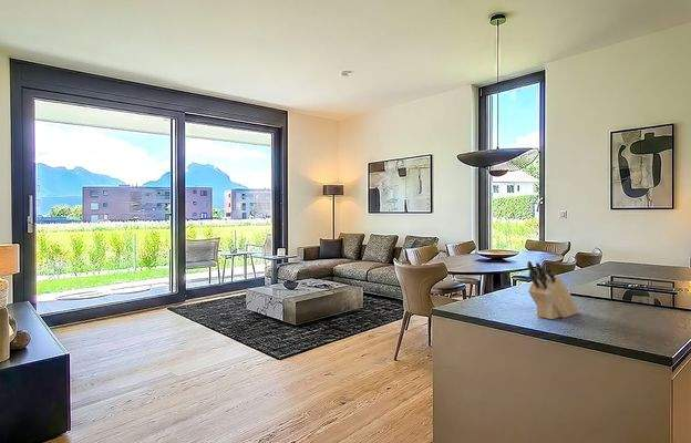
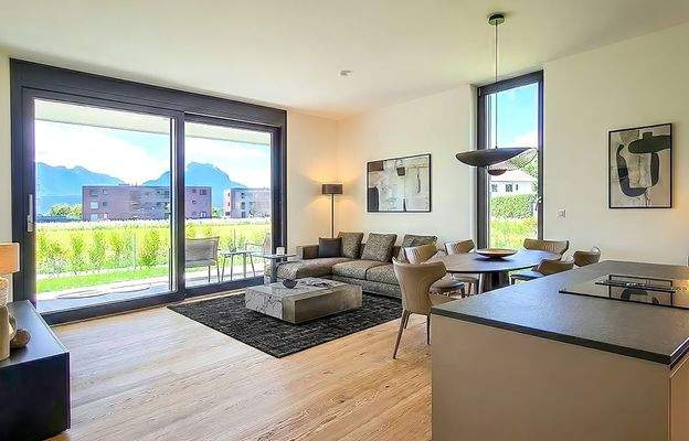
- knife block (551, 288)
